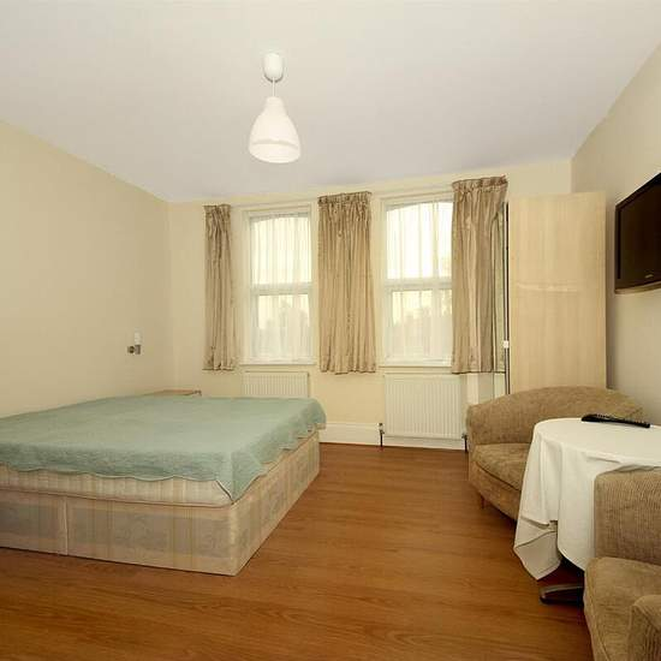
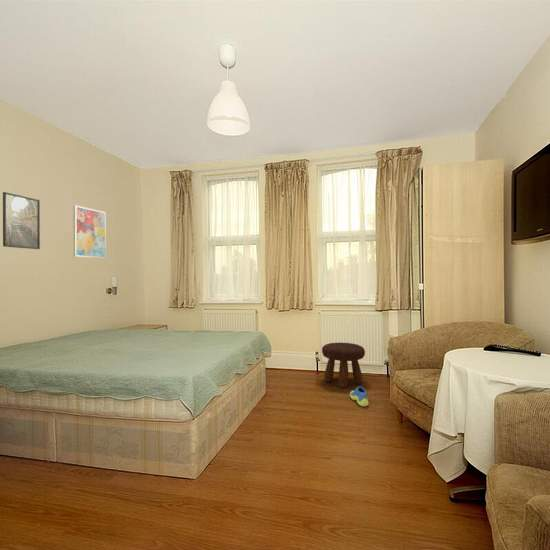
+ wall art (90, 233)
+ sneaker (359, 393)
+ footstool (343, 364)
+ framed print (22, 222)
